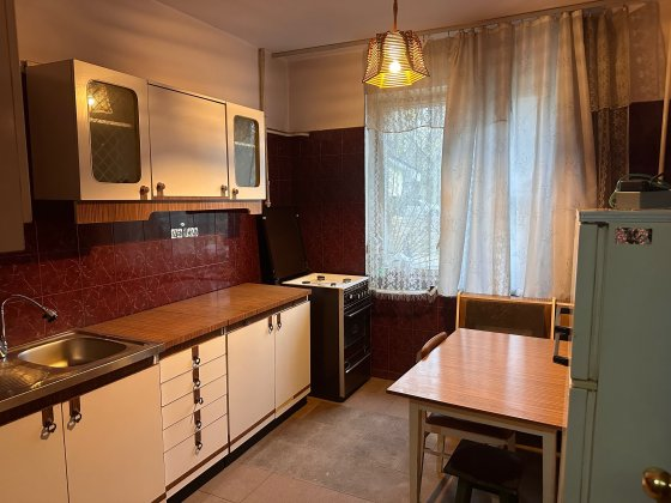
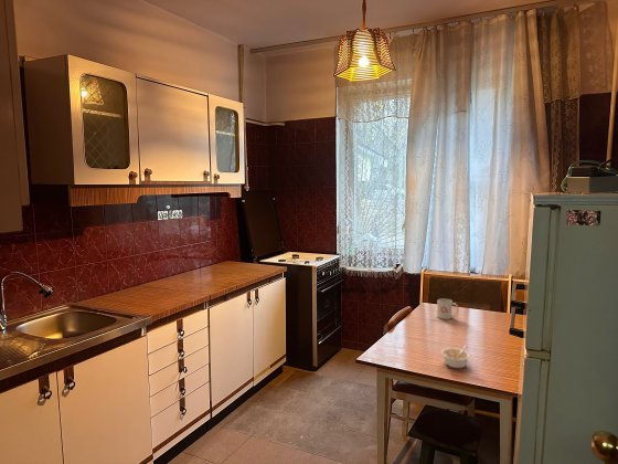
+ mug (447, 308)
+ legume (455, 357)
